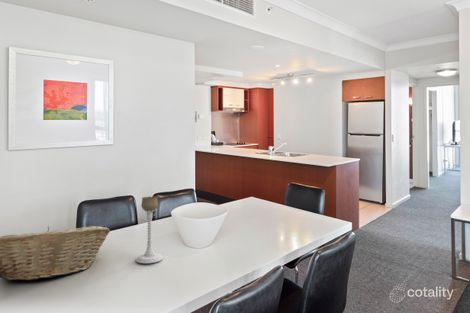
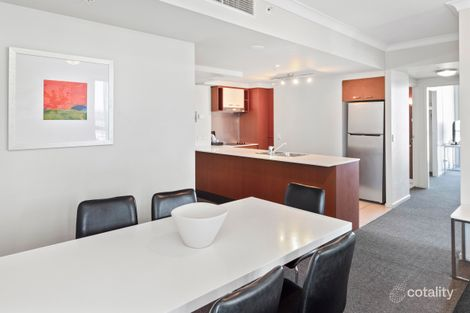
- fruit basket (49, 246)
- candle holder (149, 228)
